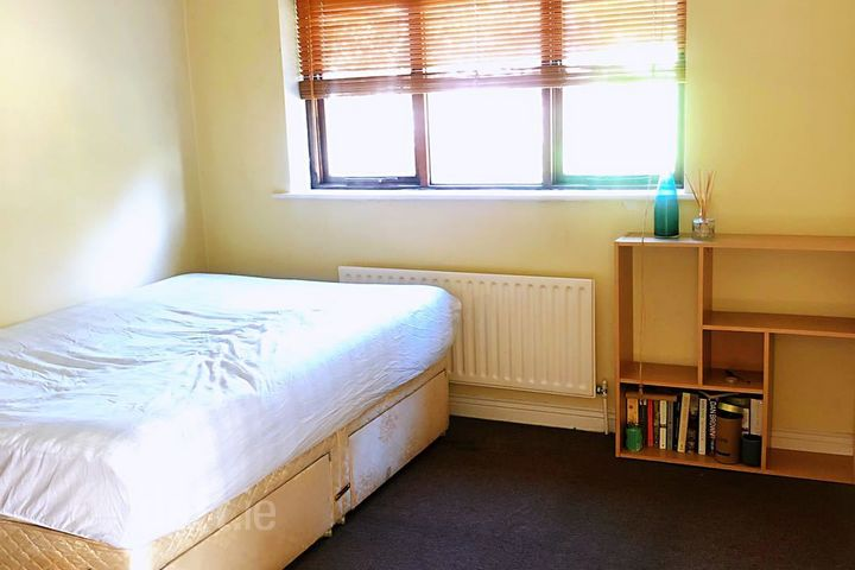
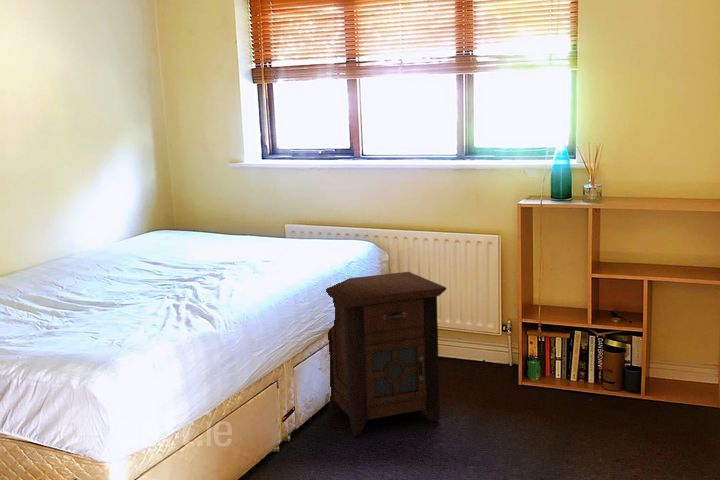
+ nightstand (380, 349)
